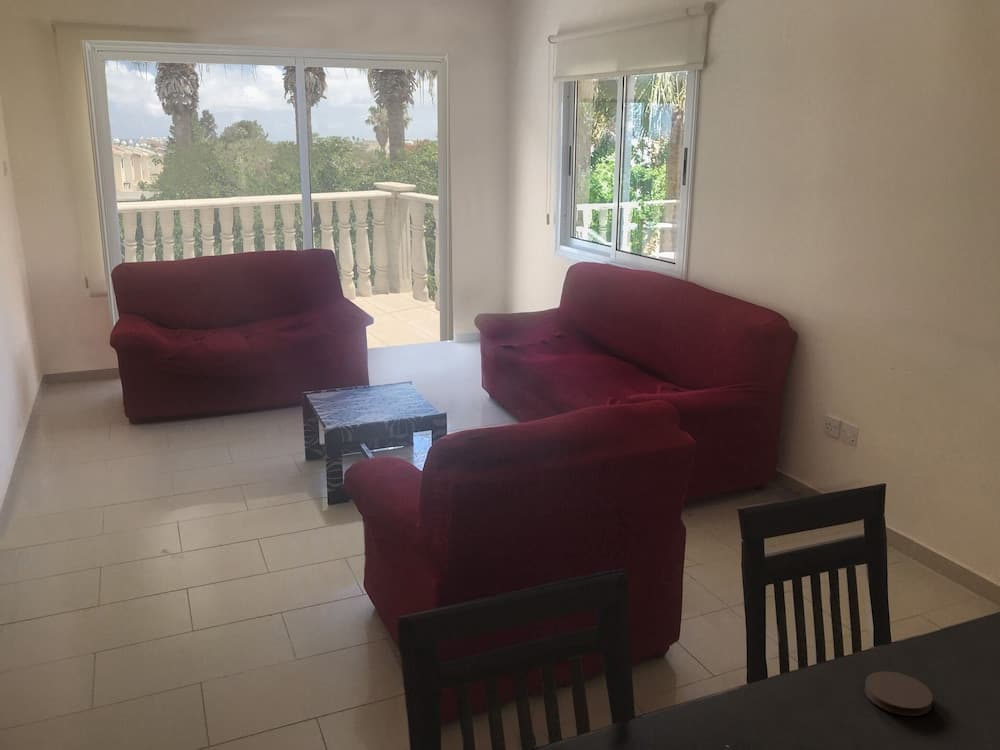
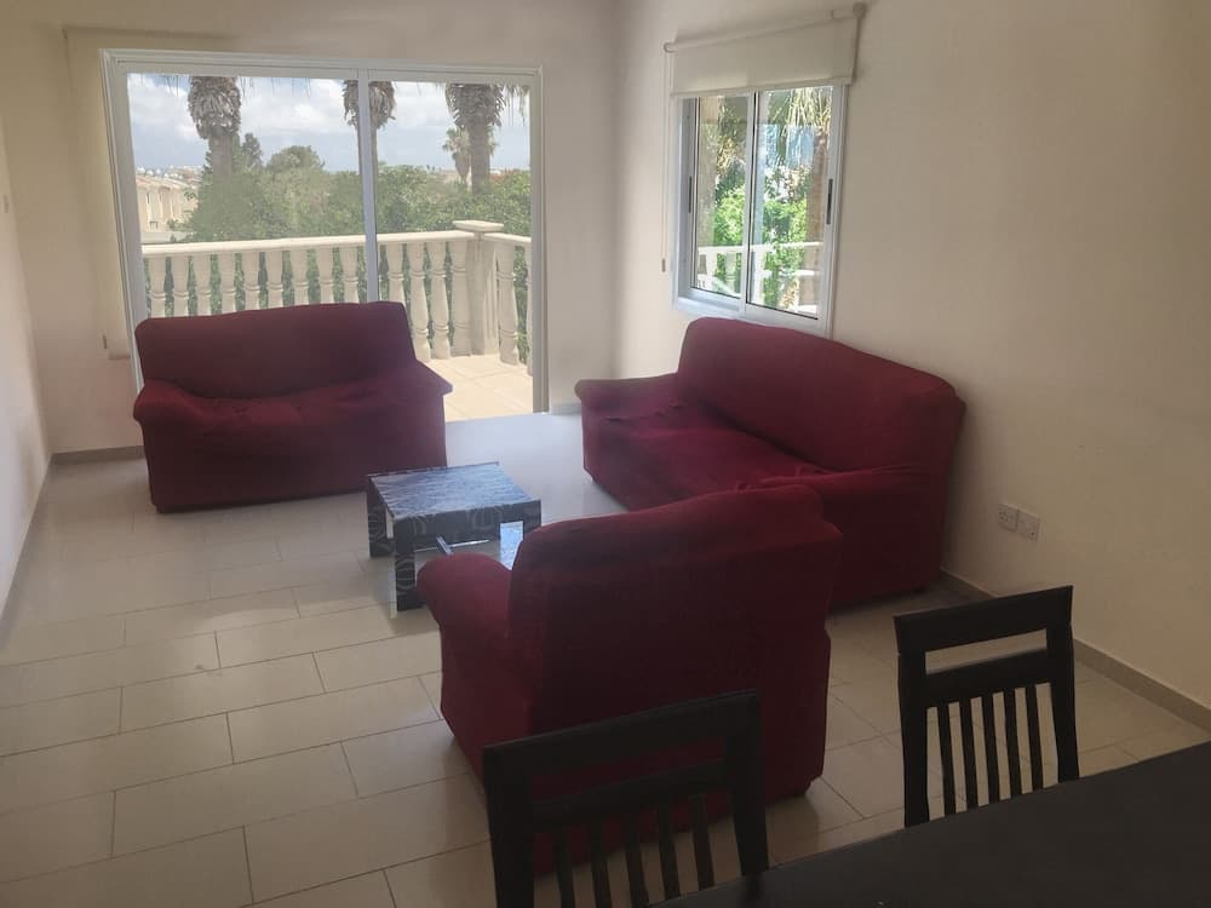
- coaster (898, 692)
